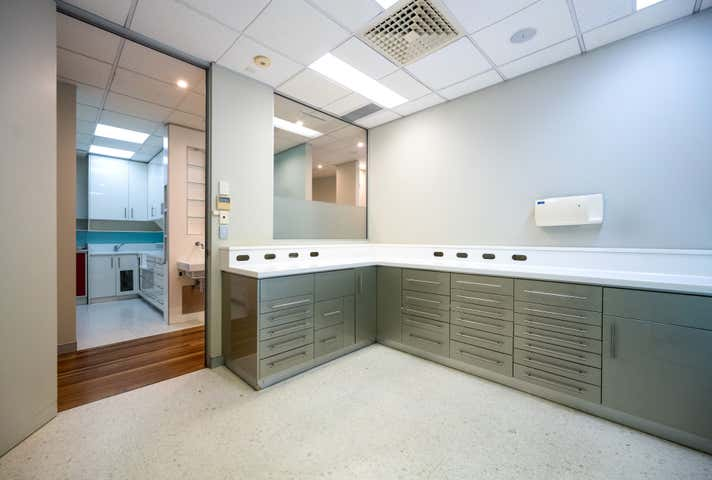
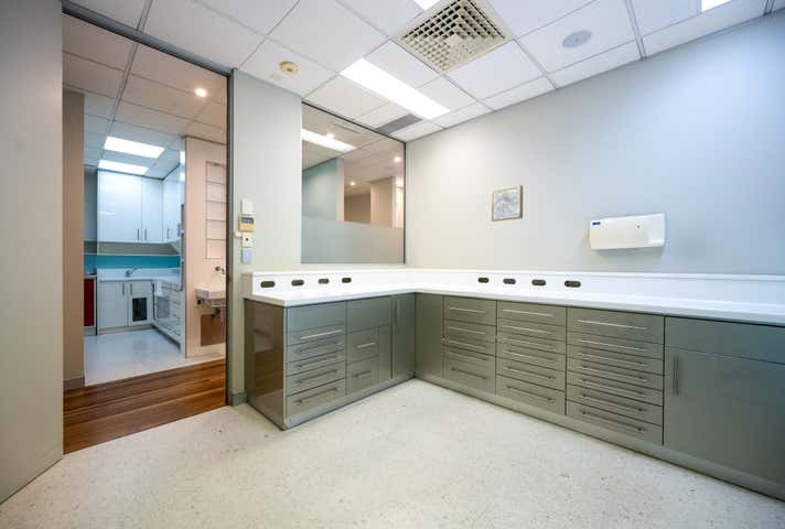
+ wall art (506, 204)
